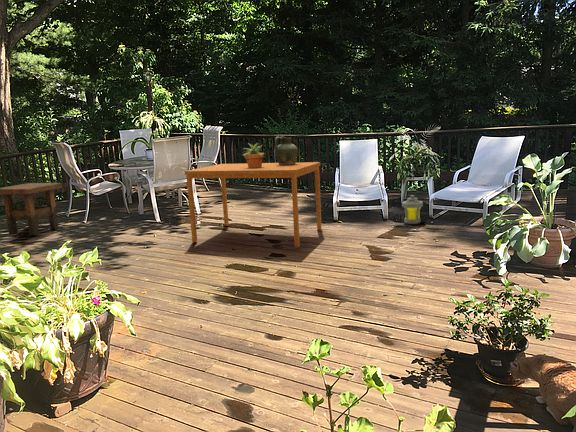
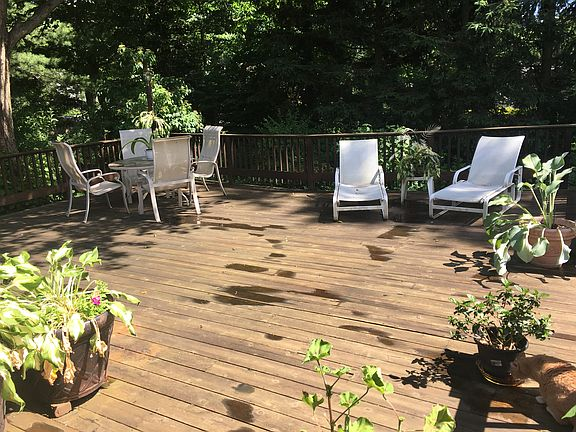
- potted plant (254, 154)
- lantern (412, 208)
- ceramic jug (286, 150)
- dining table (256, 177)
- side table (31, 208)
